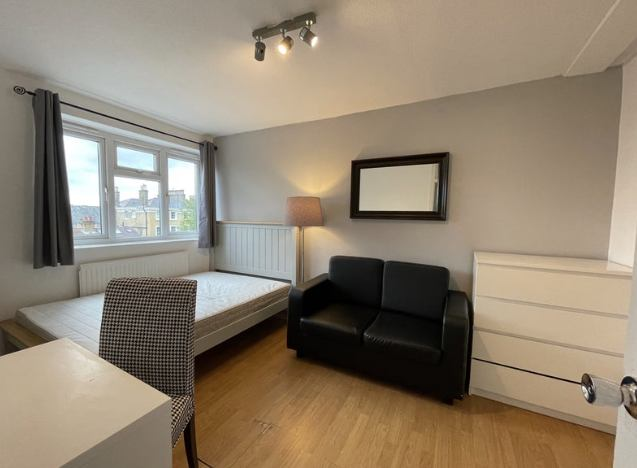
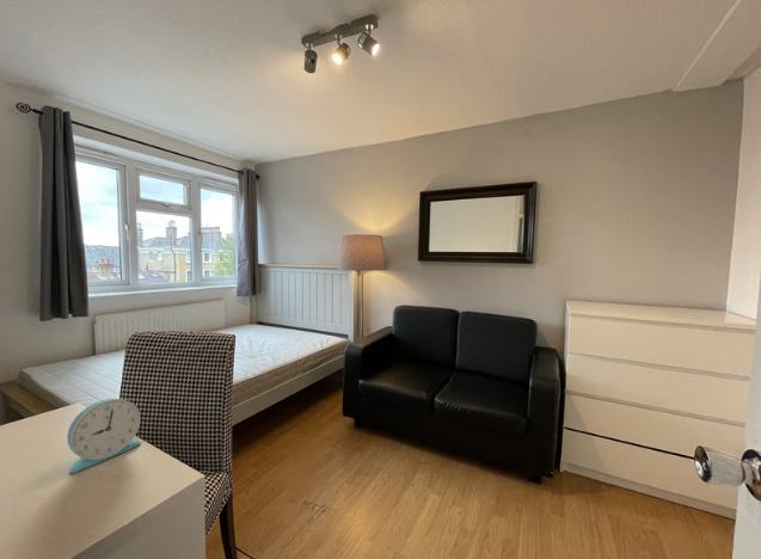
+ alarm clock (103, 426)
